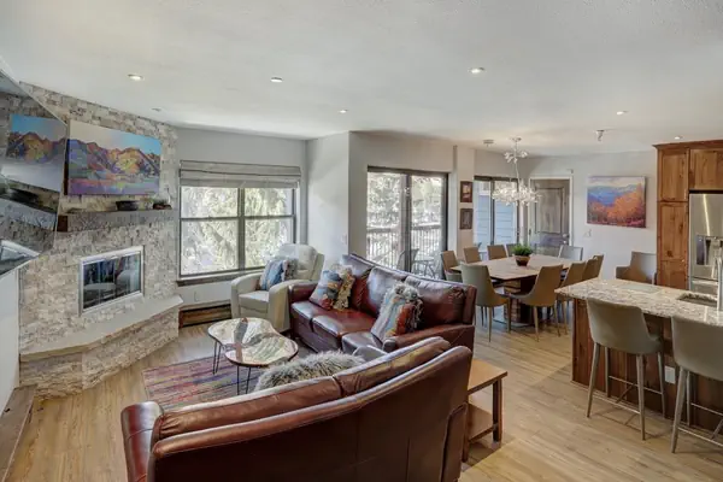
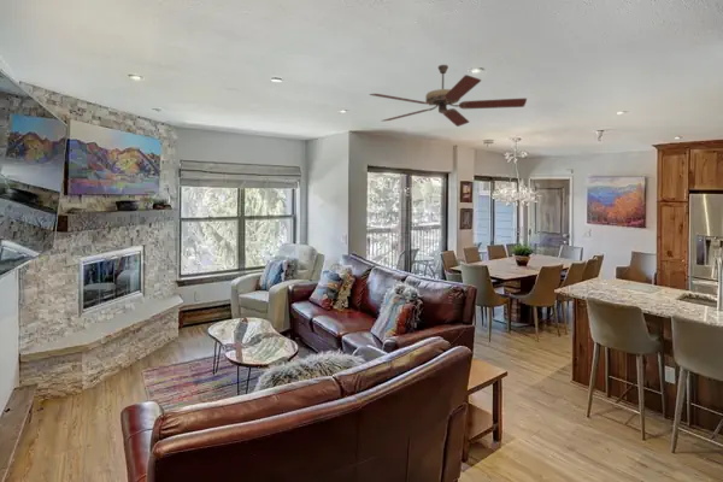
+ ceiling fan (448, 89)
